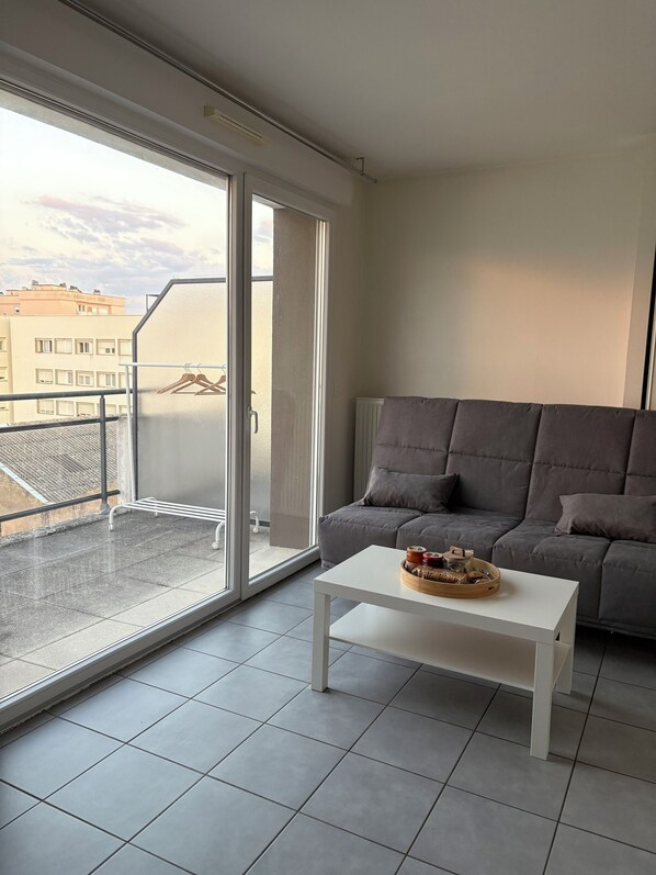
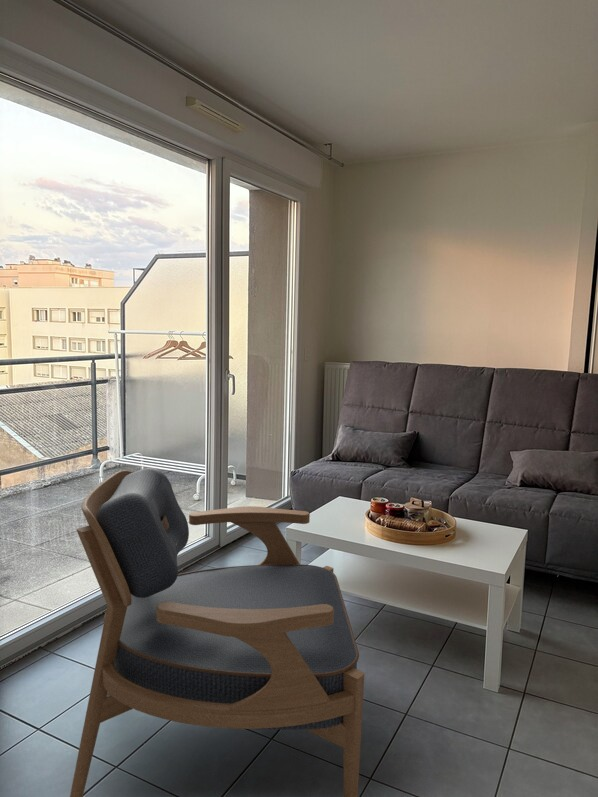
+ armchair (220, 609)
